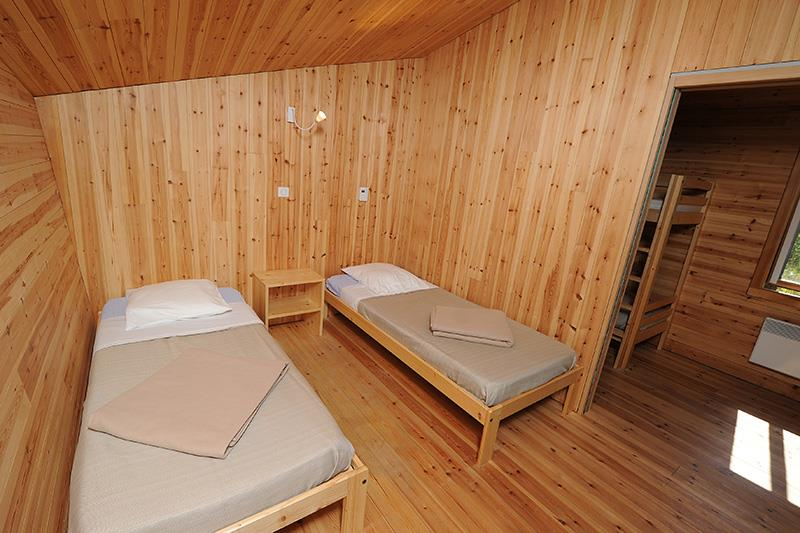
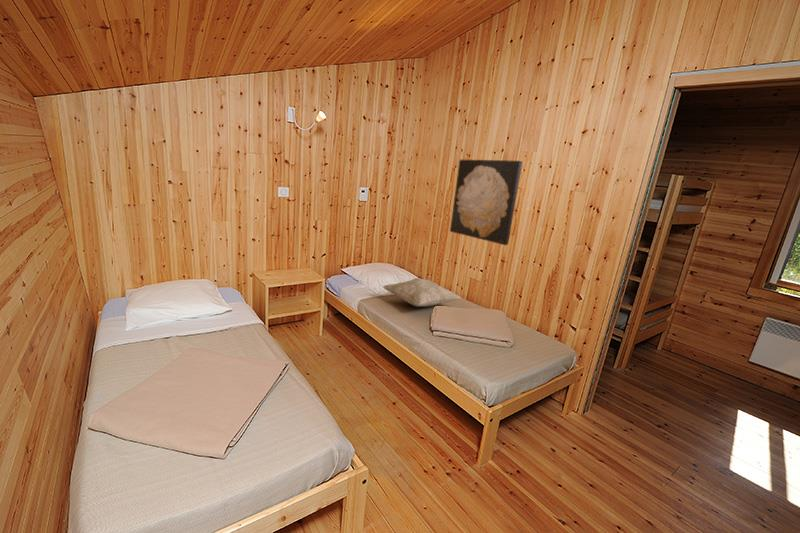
+ decorative pillow (421, 292)
+ wall art (482, 200)
